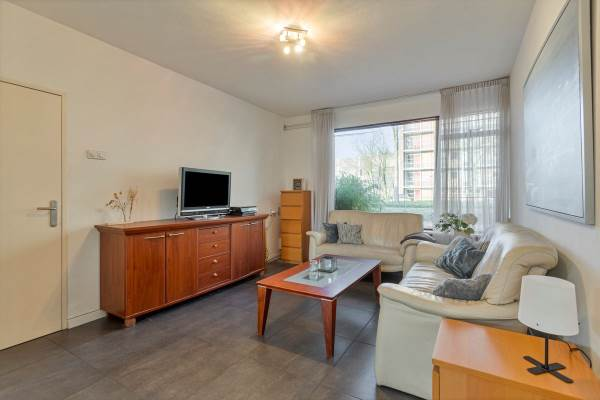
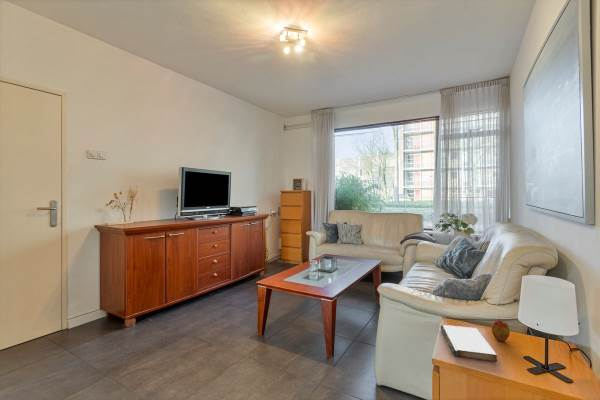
+ book (465, 341)
+ apple (500, 329)
